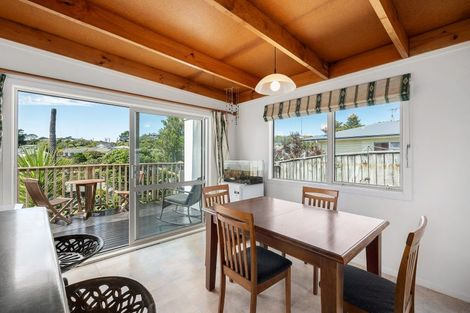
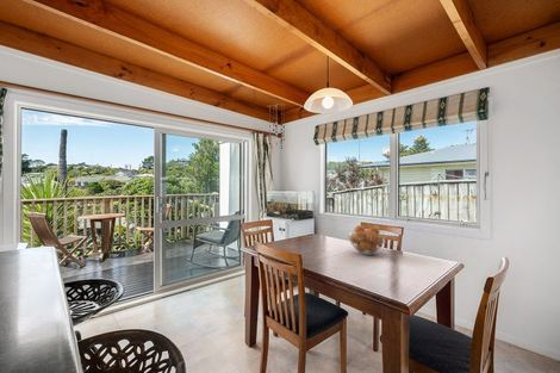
+ fruit basket (366, 238)
